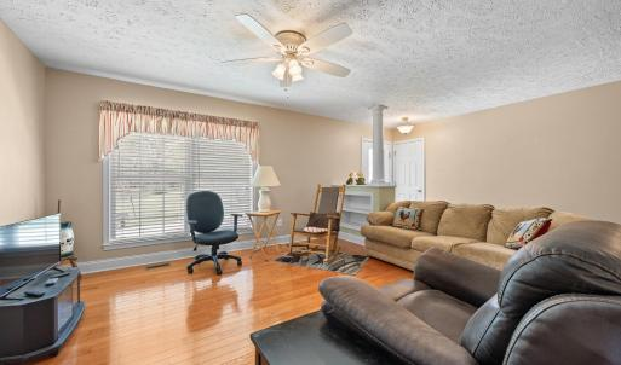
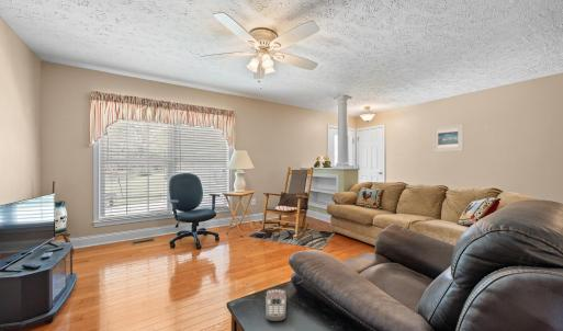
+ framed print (448, 138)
+ remote control (275, 304)
